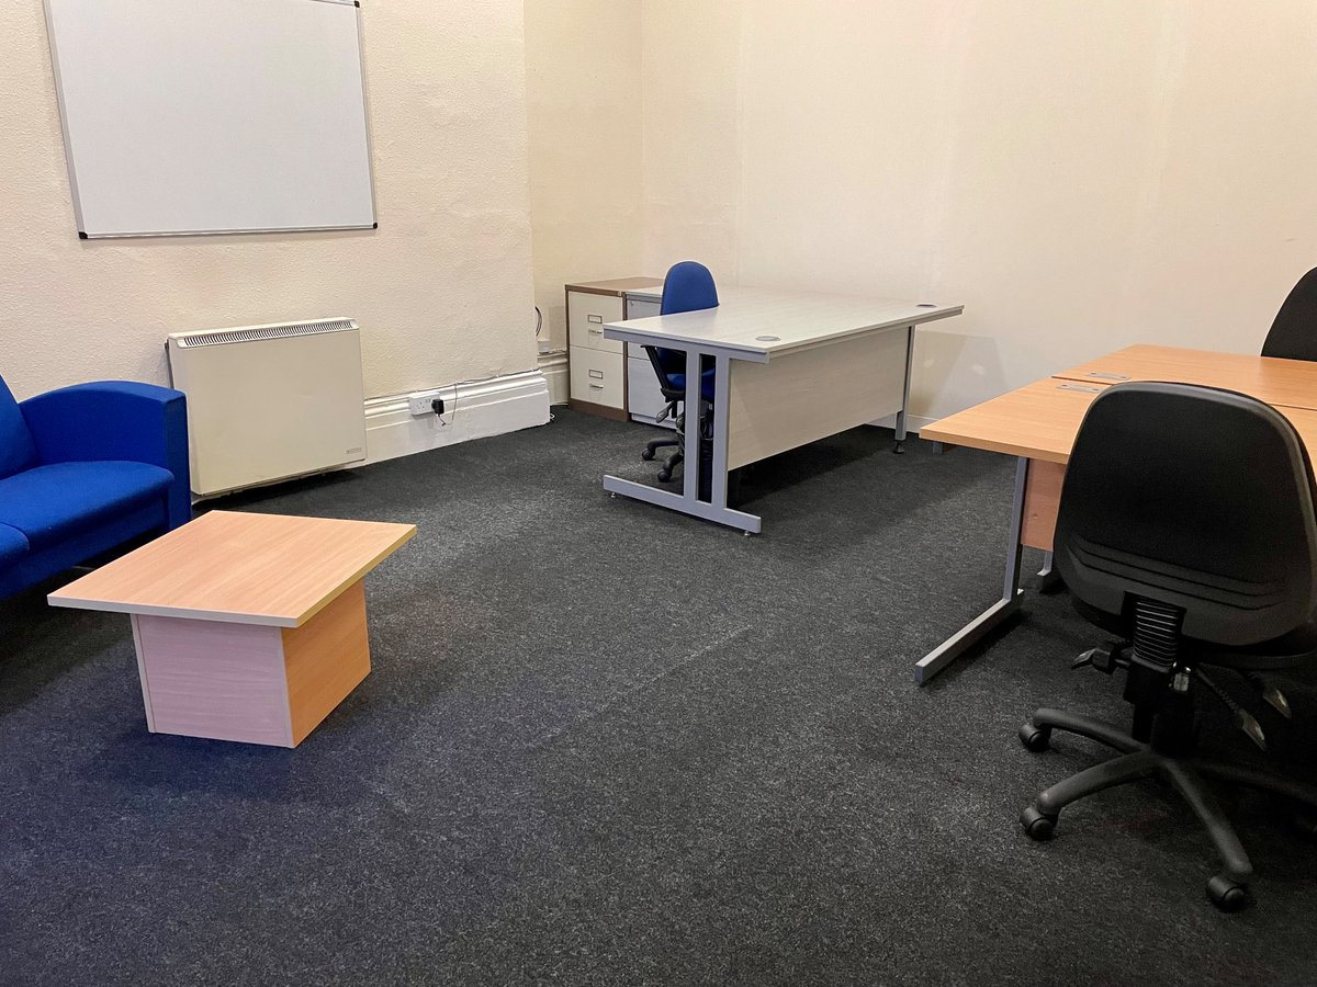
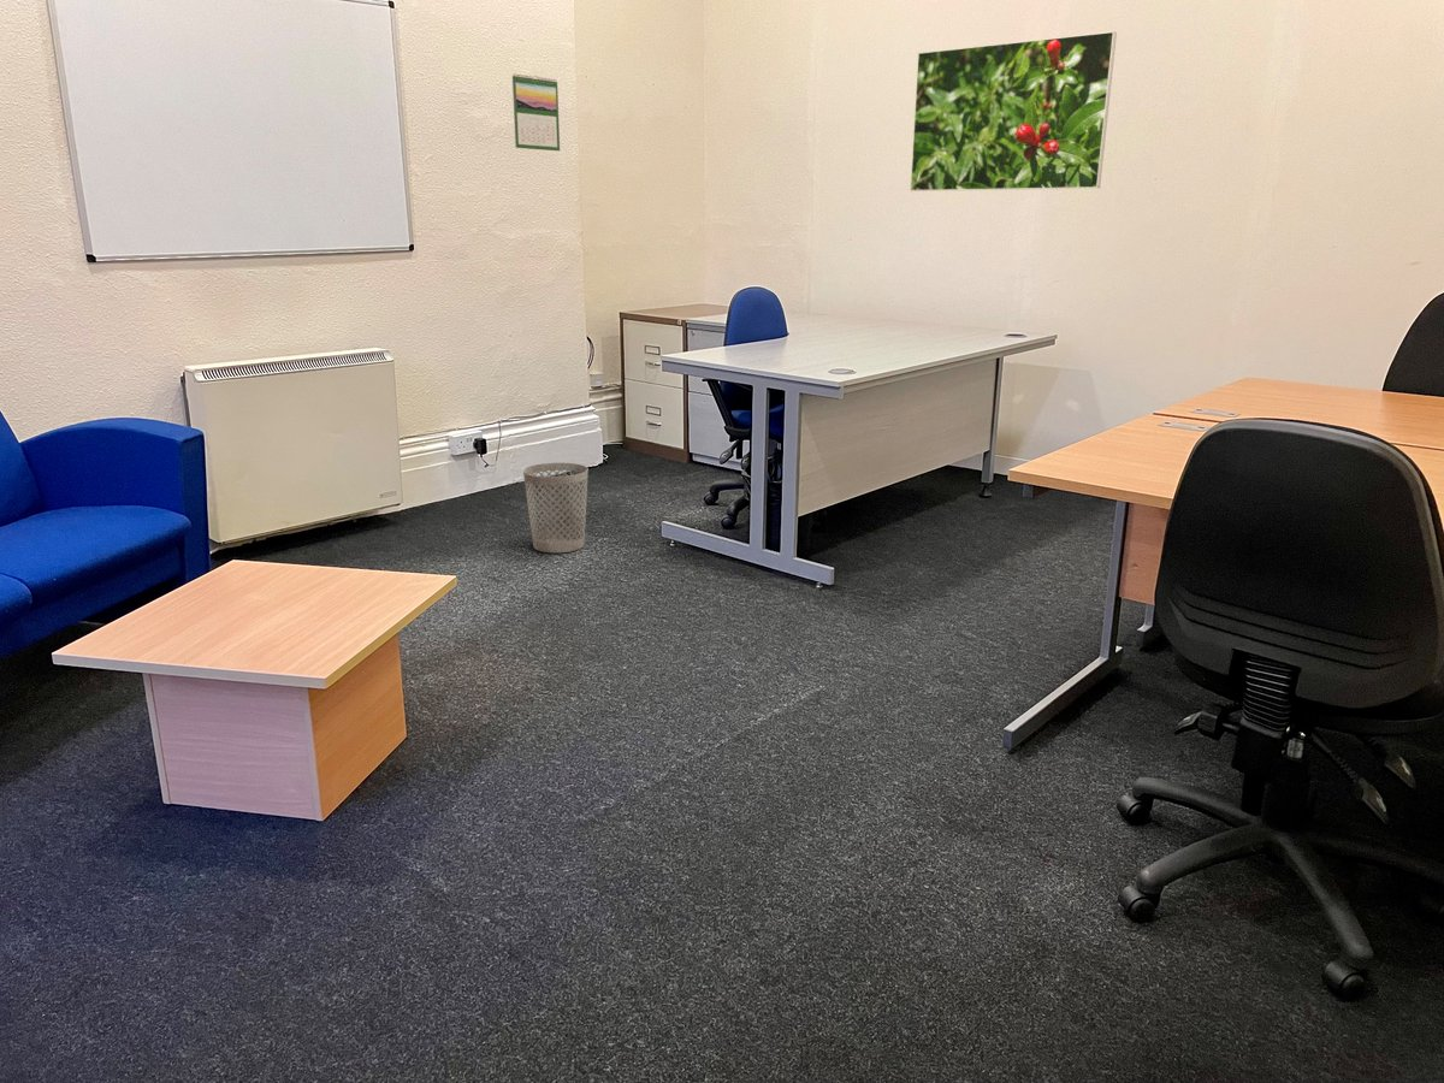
+ calendar (535, 112)
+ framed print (1005, 117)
+ wastebasket (557, 508)
